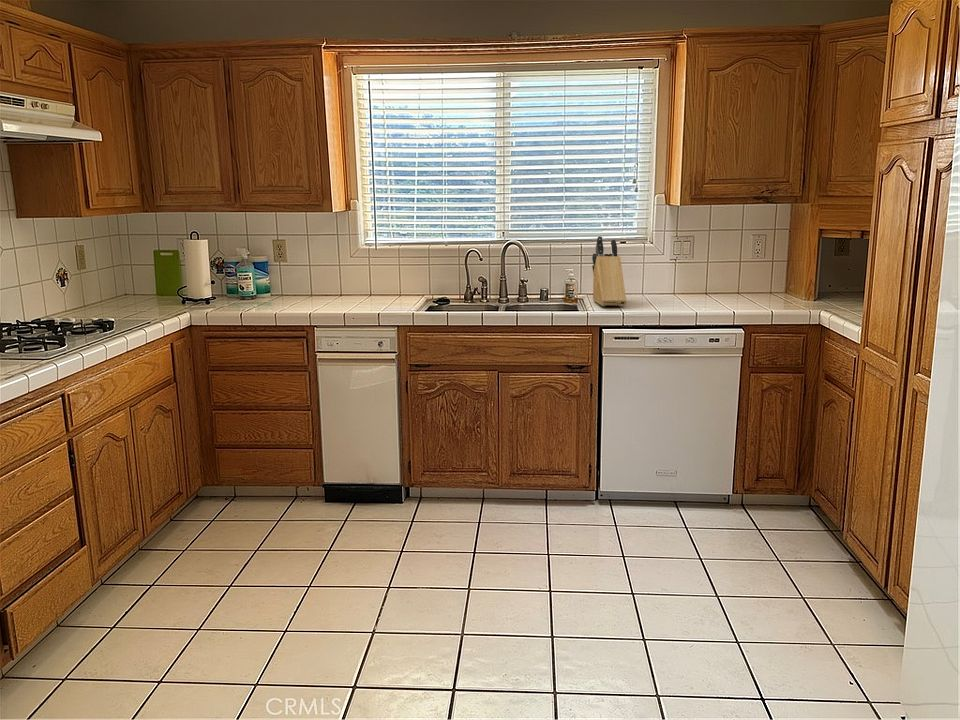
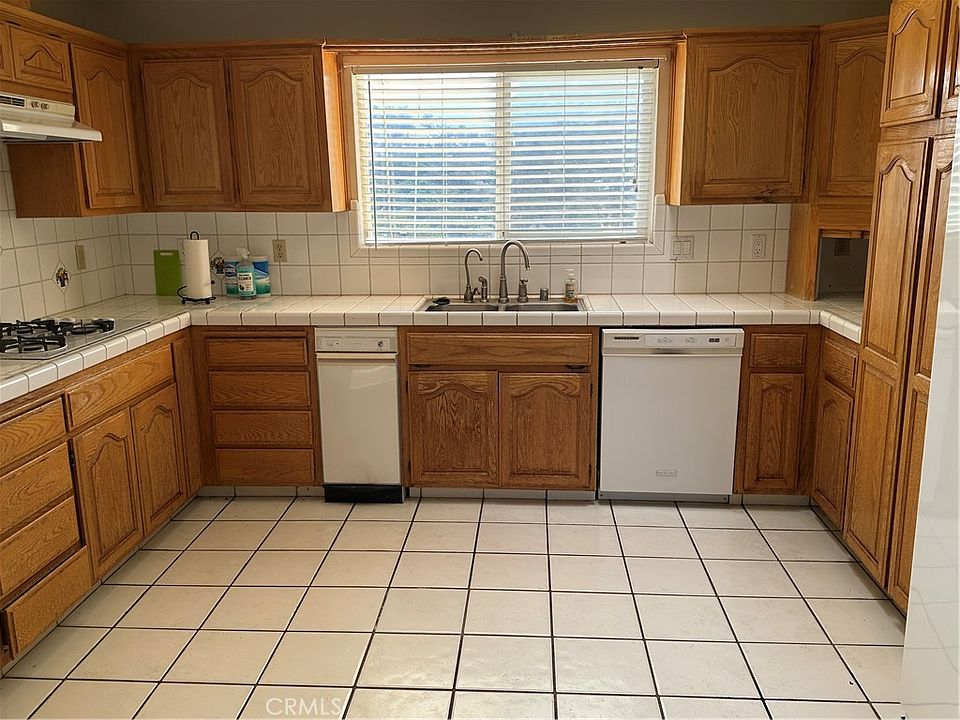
- knife block (608, 270)
